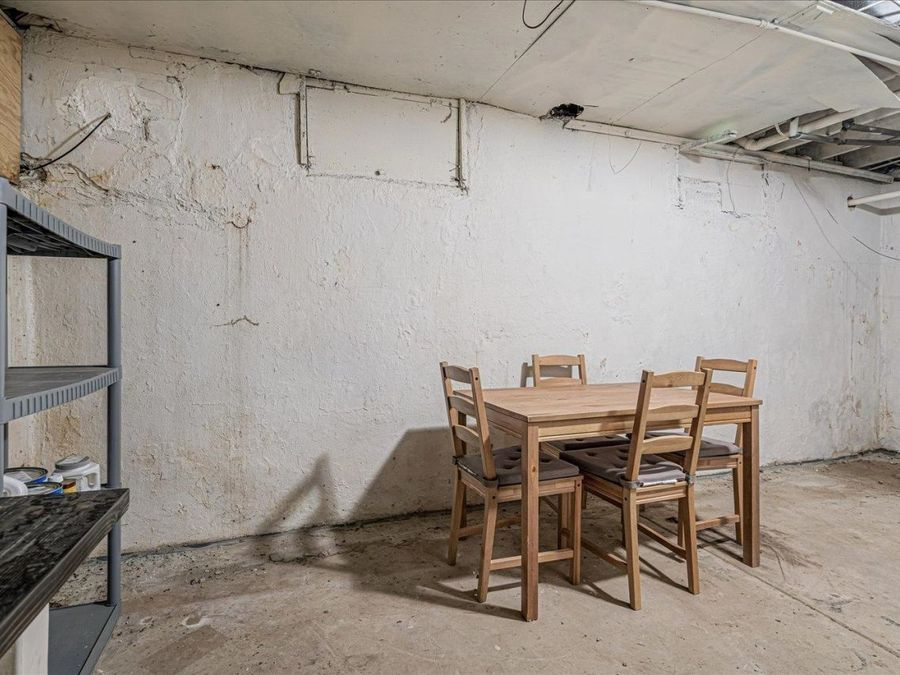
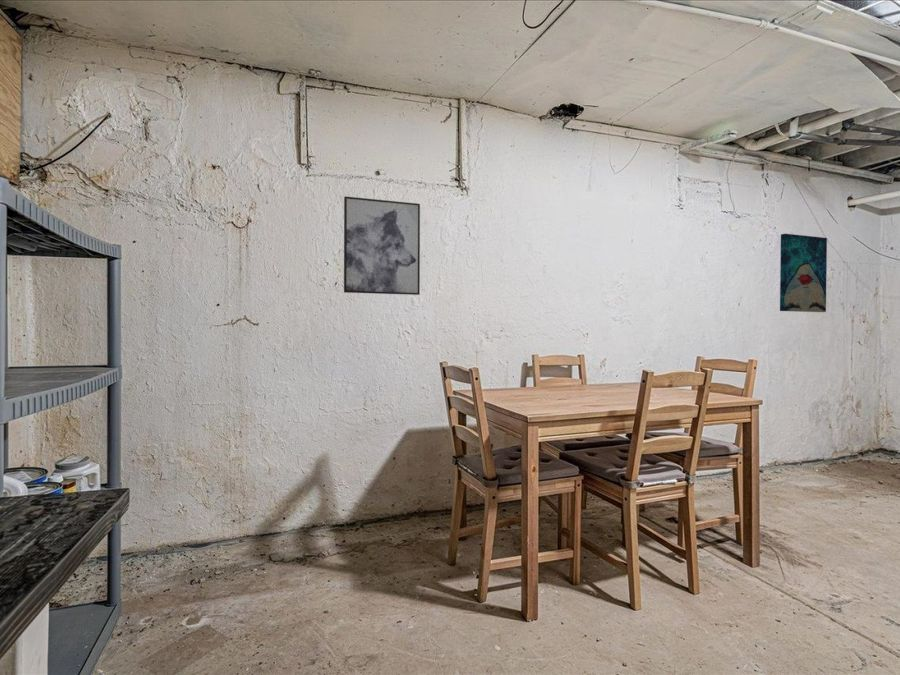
+ wall art (382, 247)
+ wall art (803, 273)
